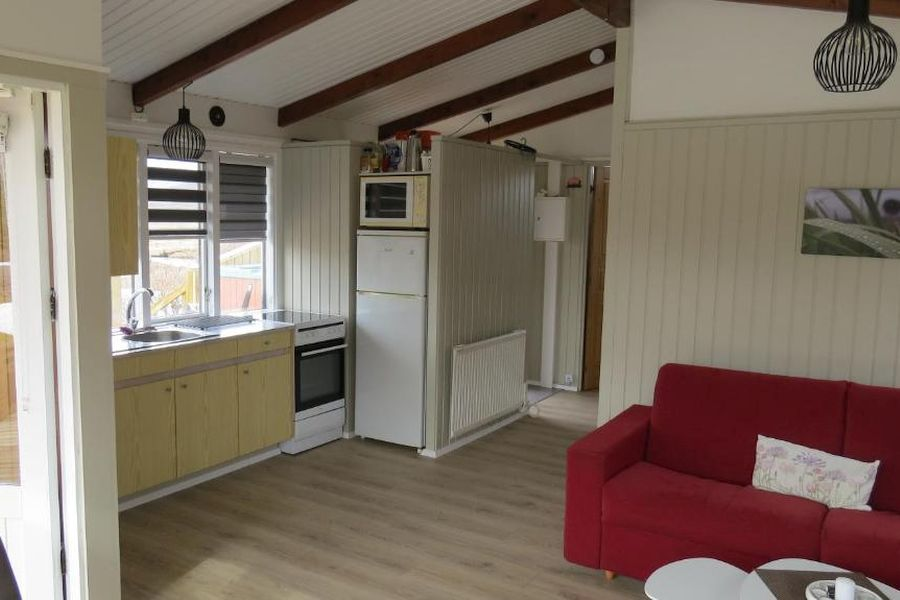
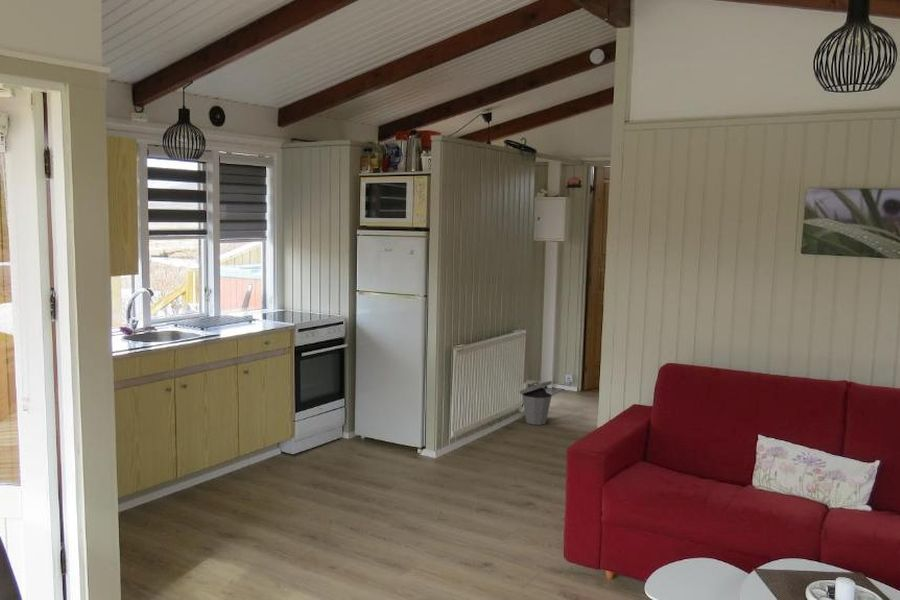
+ trash can (535, 400)
